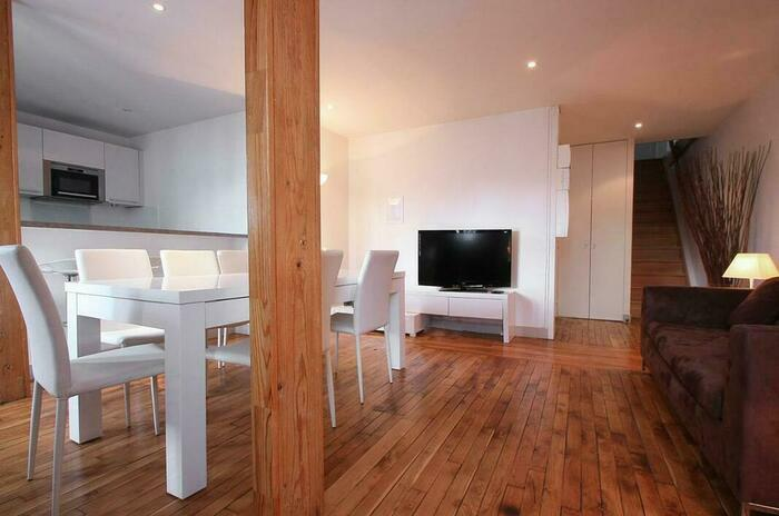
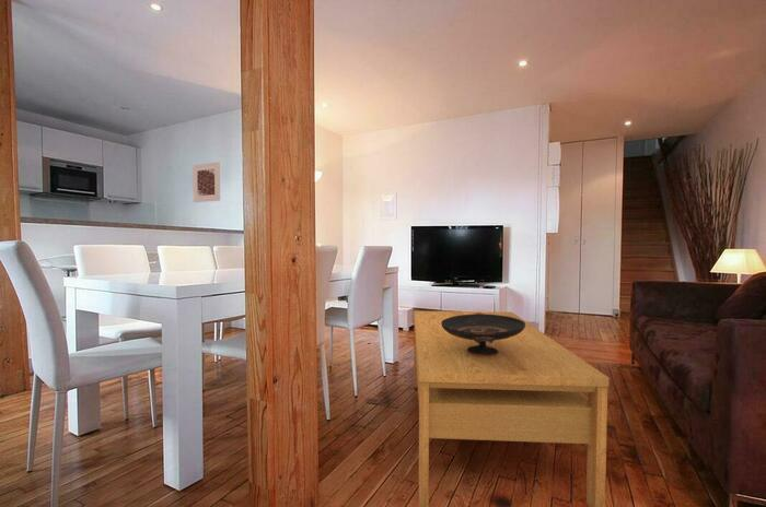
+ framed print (206, 182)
+ decorative bowl (481, 335)
+ coffee table (478, 381)
